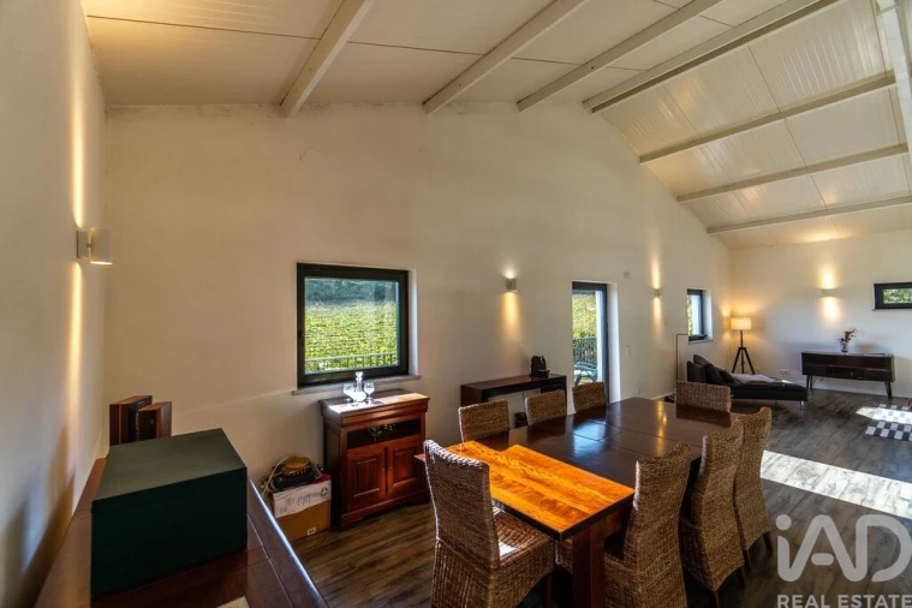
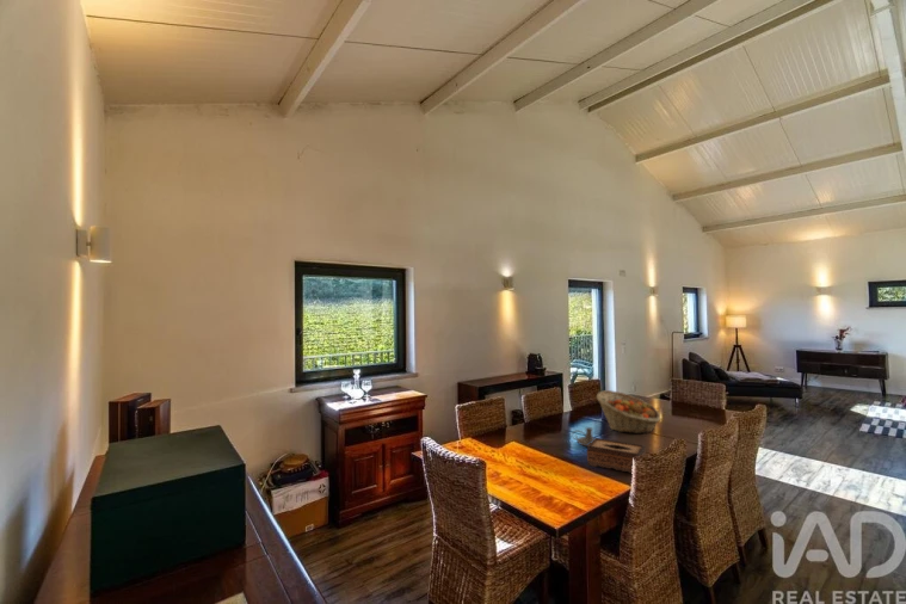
+ tissue box (616, 455)
+ fruit basket (628, 411)
+ candle holder (586, 436)
